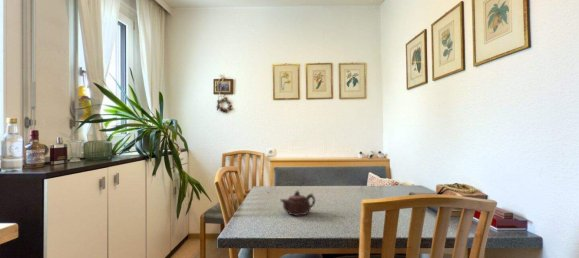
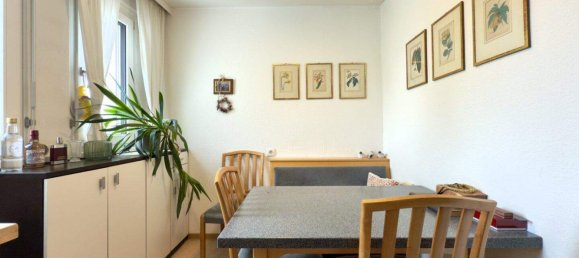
- teapot (298, 201)
